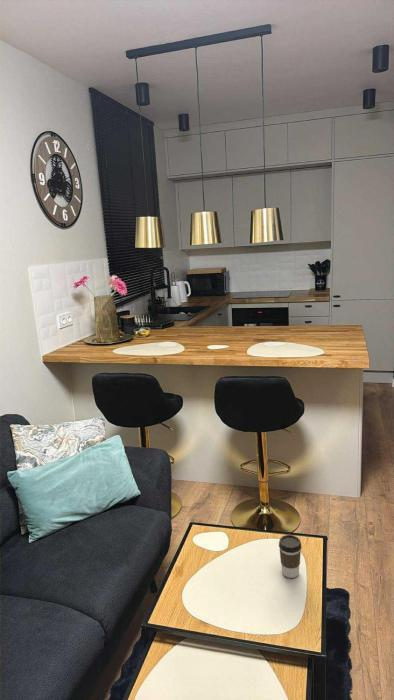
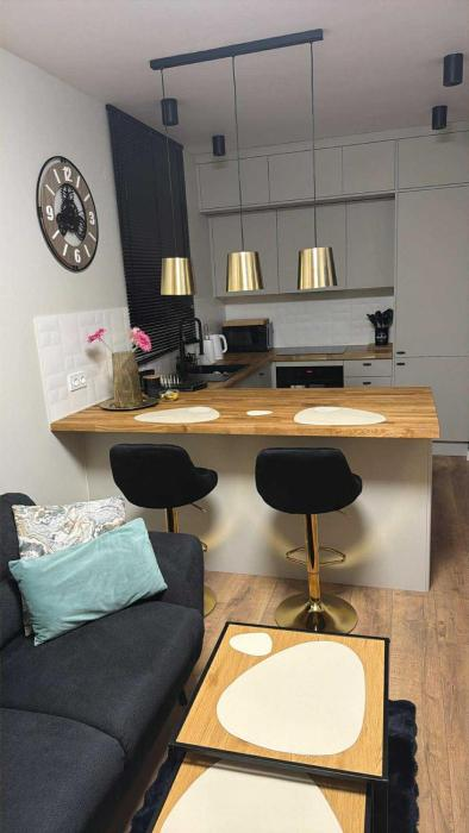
- coffee cup (290, 556)
